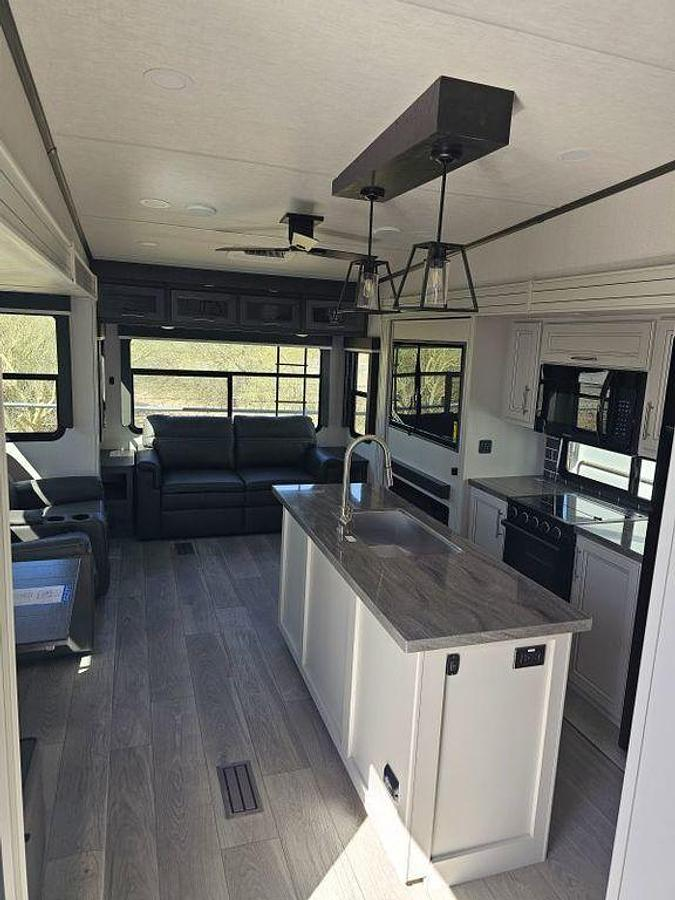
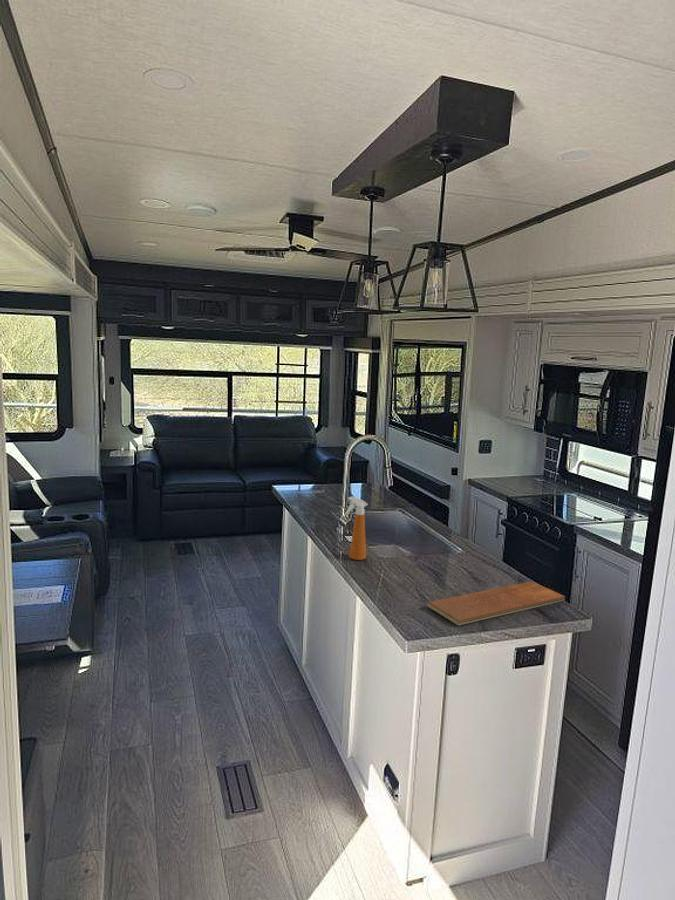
+ spray bottle (355, 527)
+ chopping board (497, 600)
